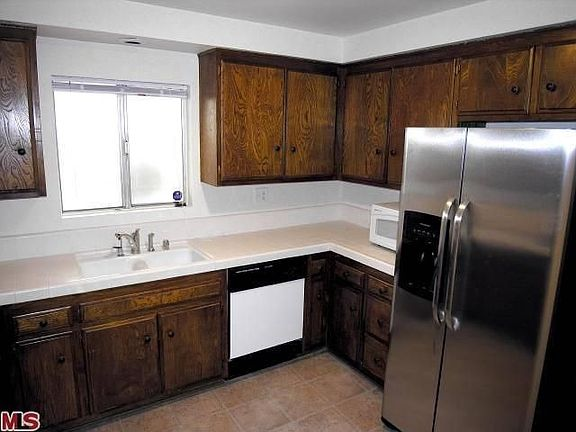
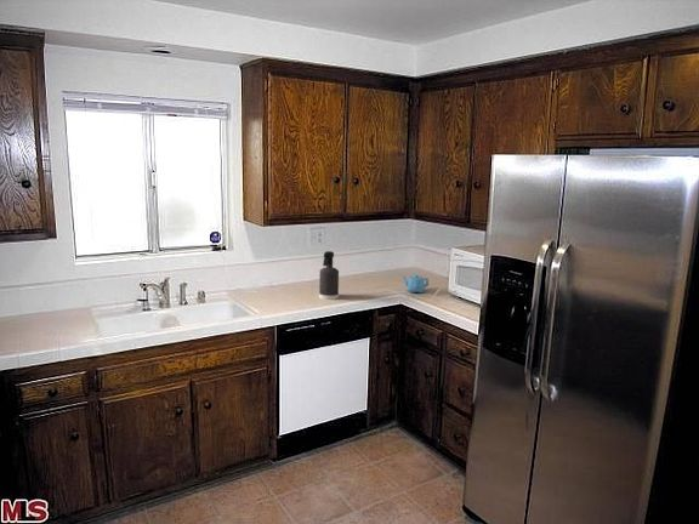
+ teapot (414, 283)
+ spray bottle (328, 274)
